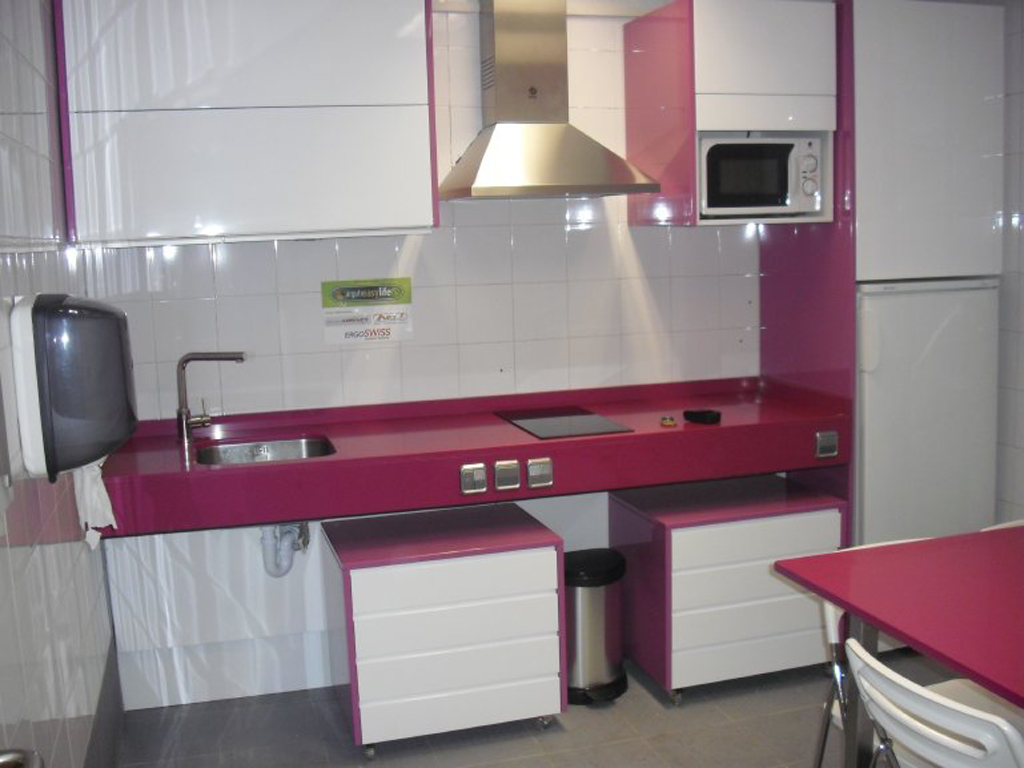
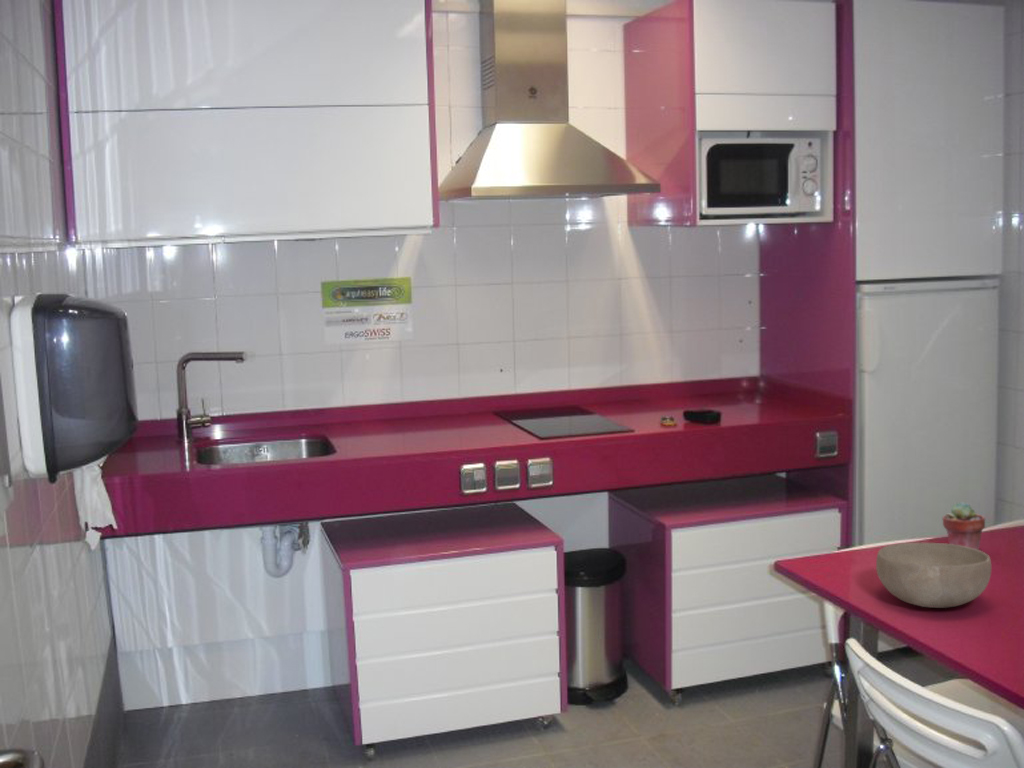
+ bowl (932, 577)
+ potted succulent (963, 527)
